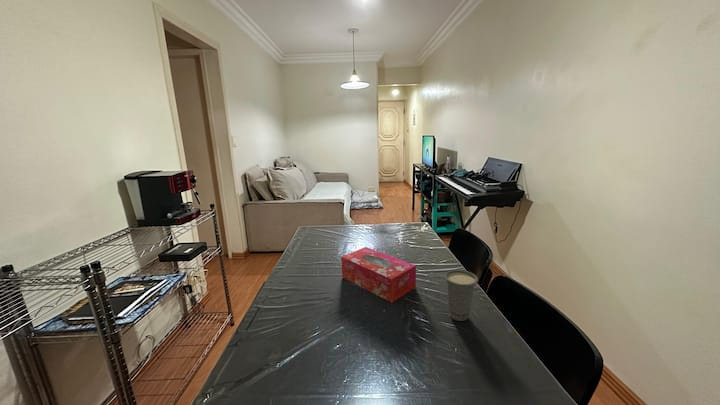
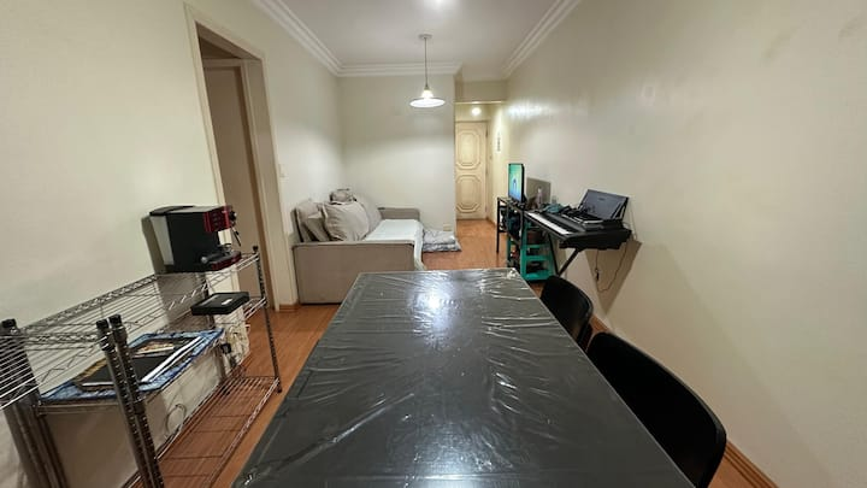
- cup (459, 296)
- tissue box (377, 271)
